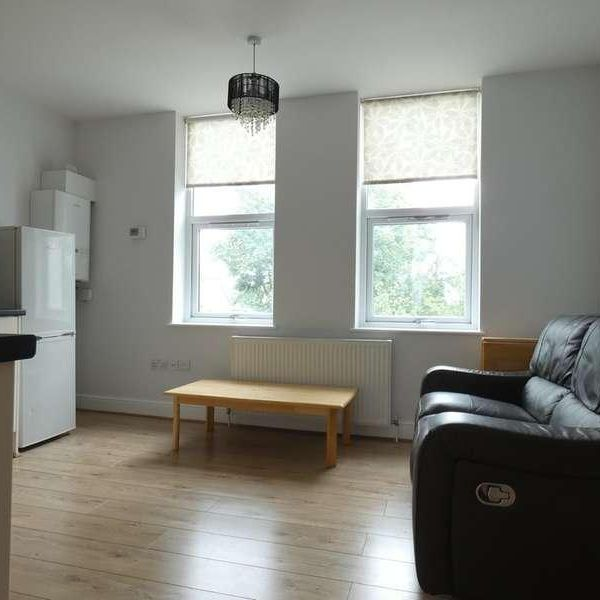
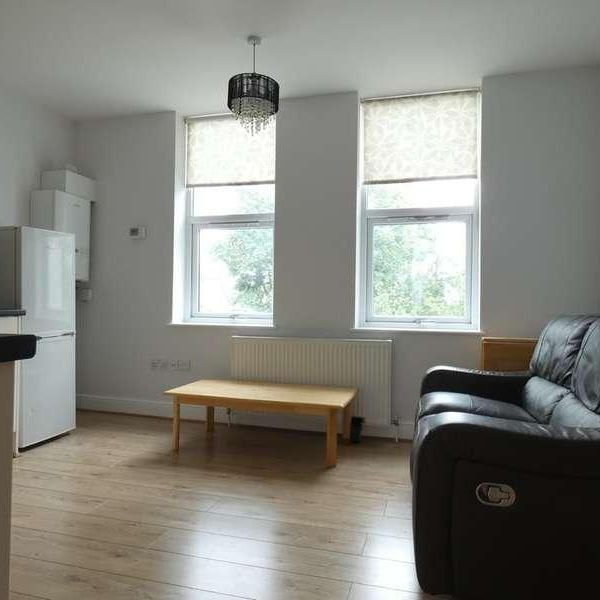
+ potted plant (354, 418)
